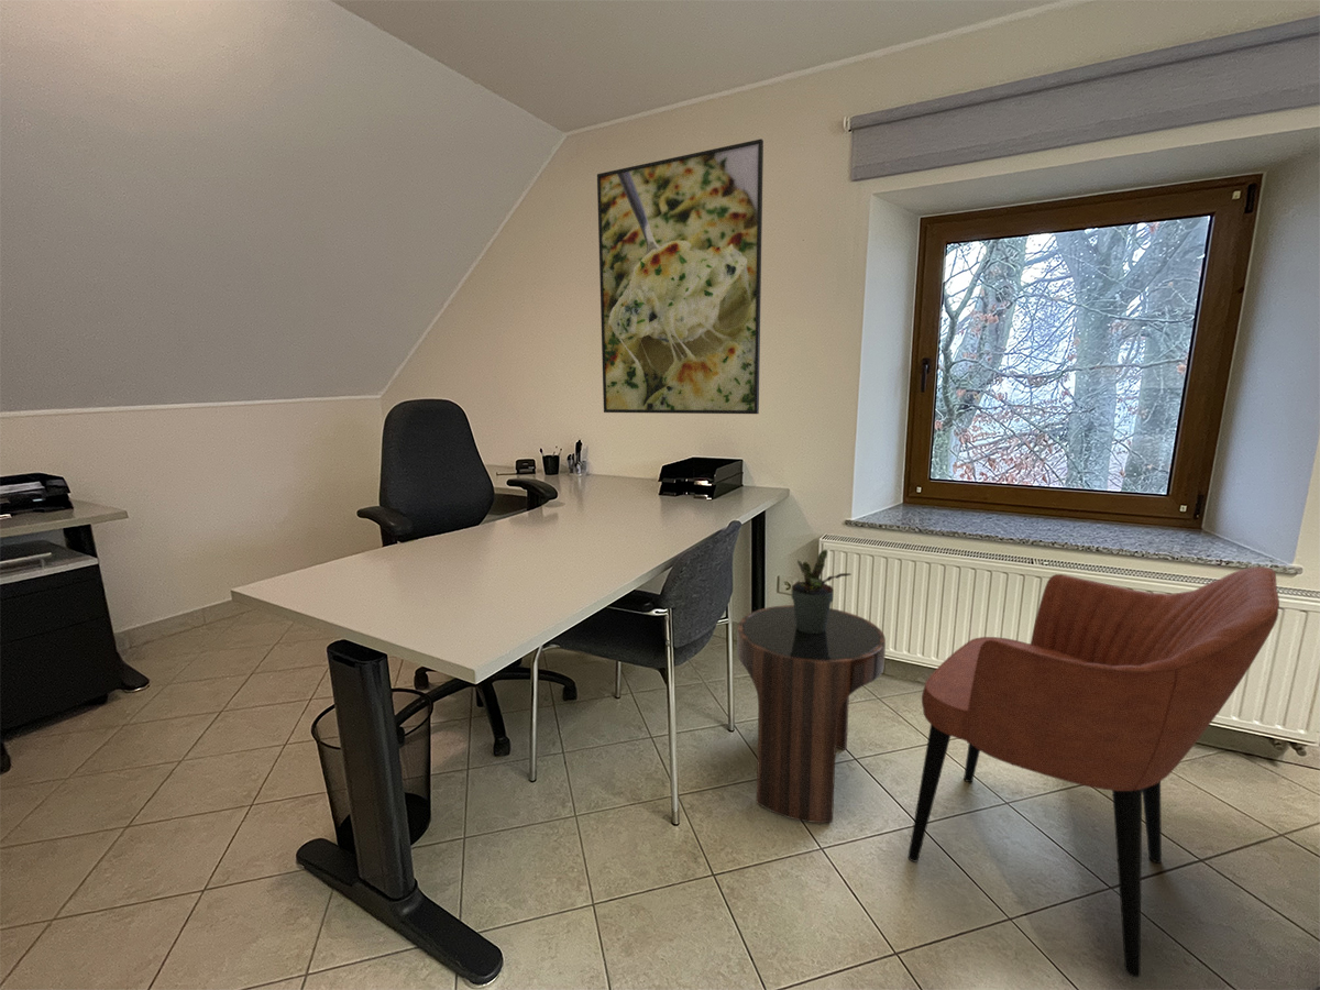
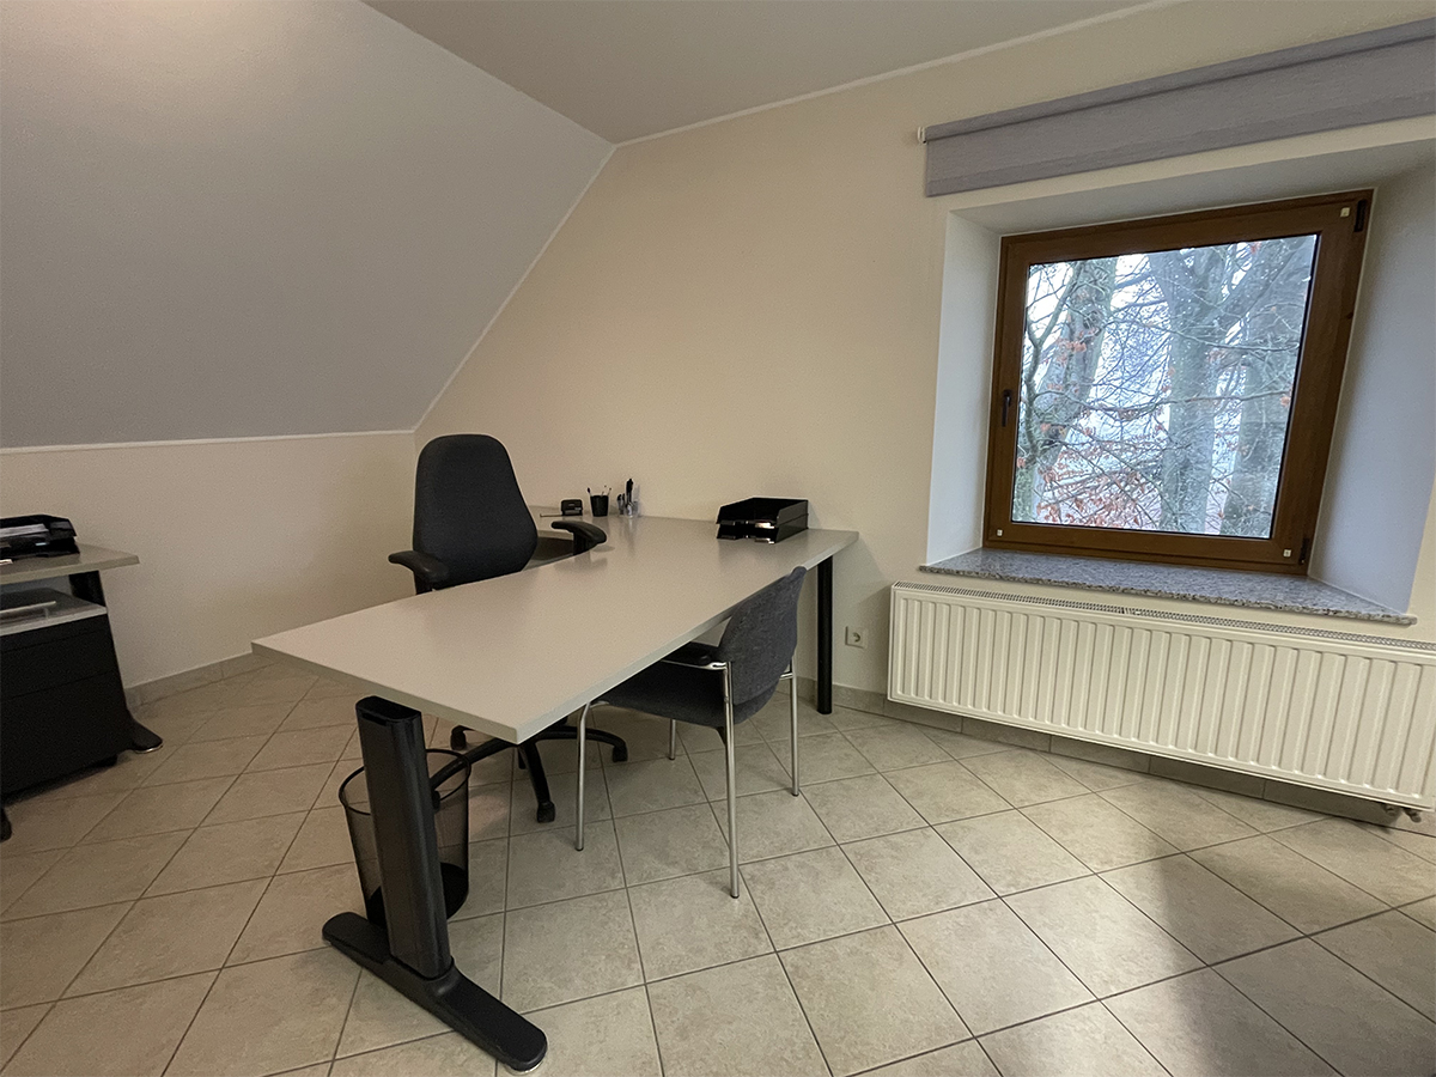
- potted plant (820, 590)
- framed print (675, 289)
- armchair (1072, 721)
- side table (806, 703)
